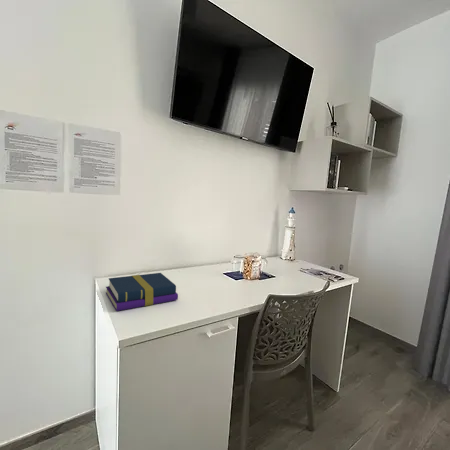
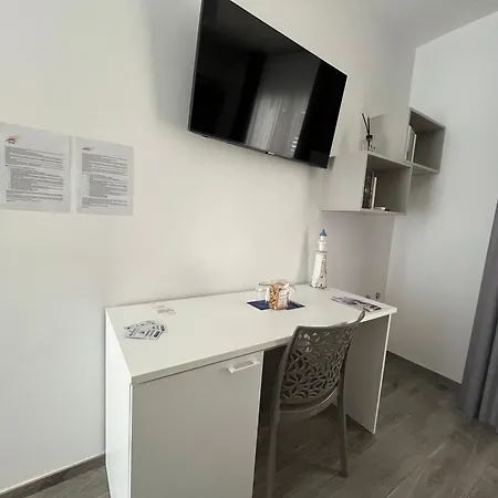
- book (141, 289)
